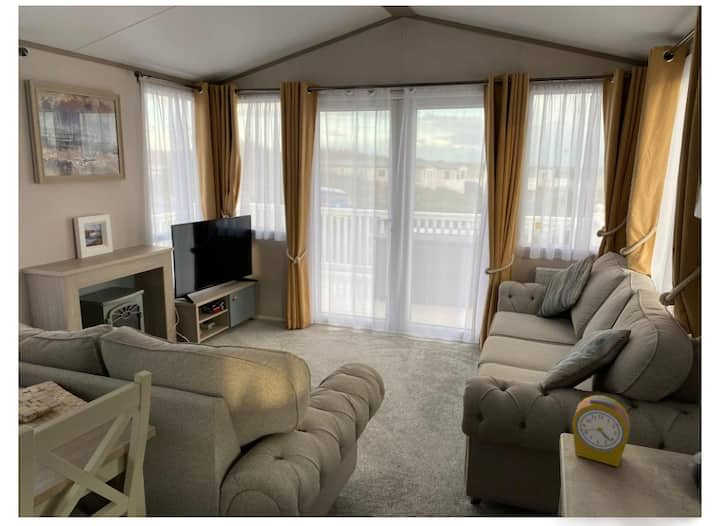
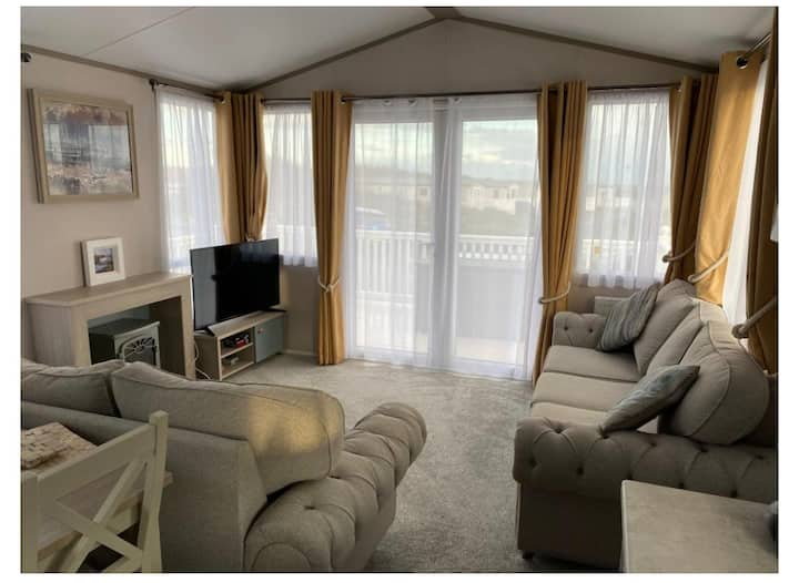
- alarm clock (600, 427)
